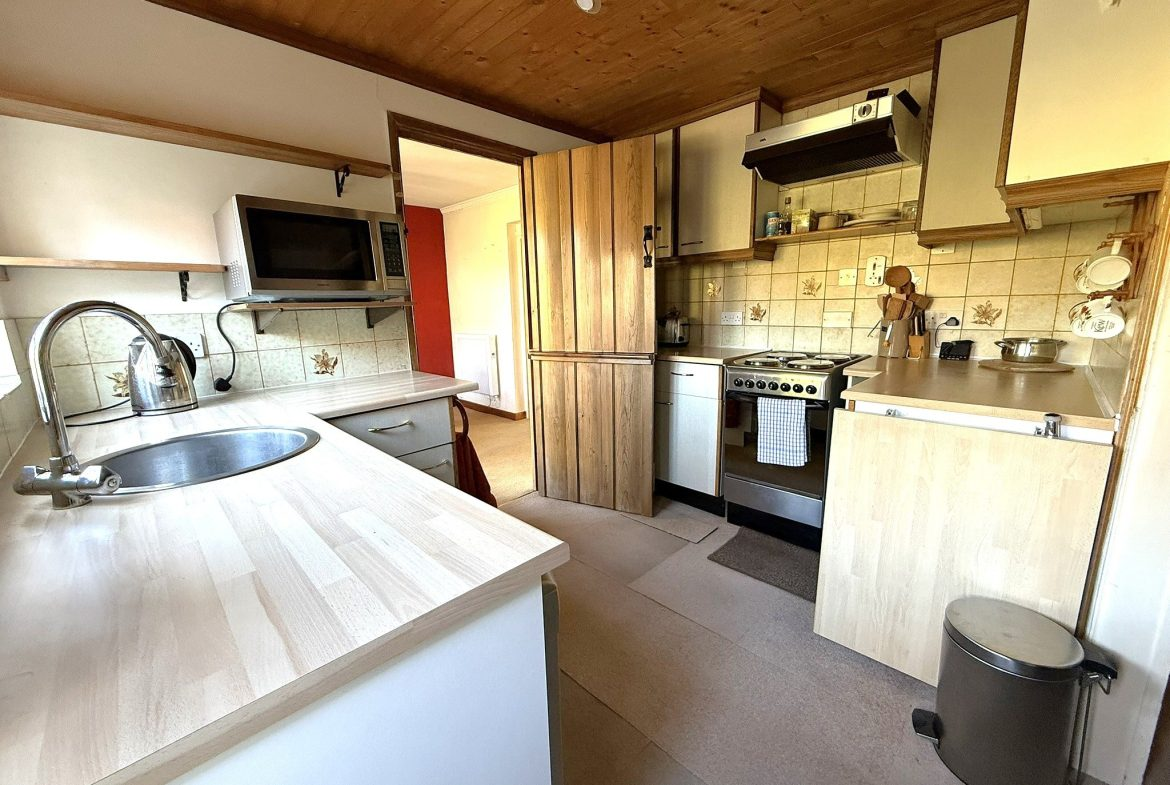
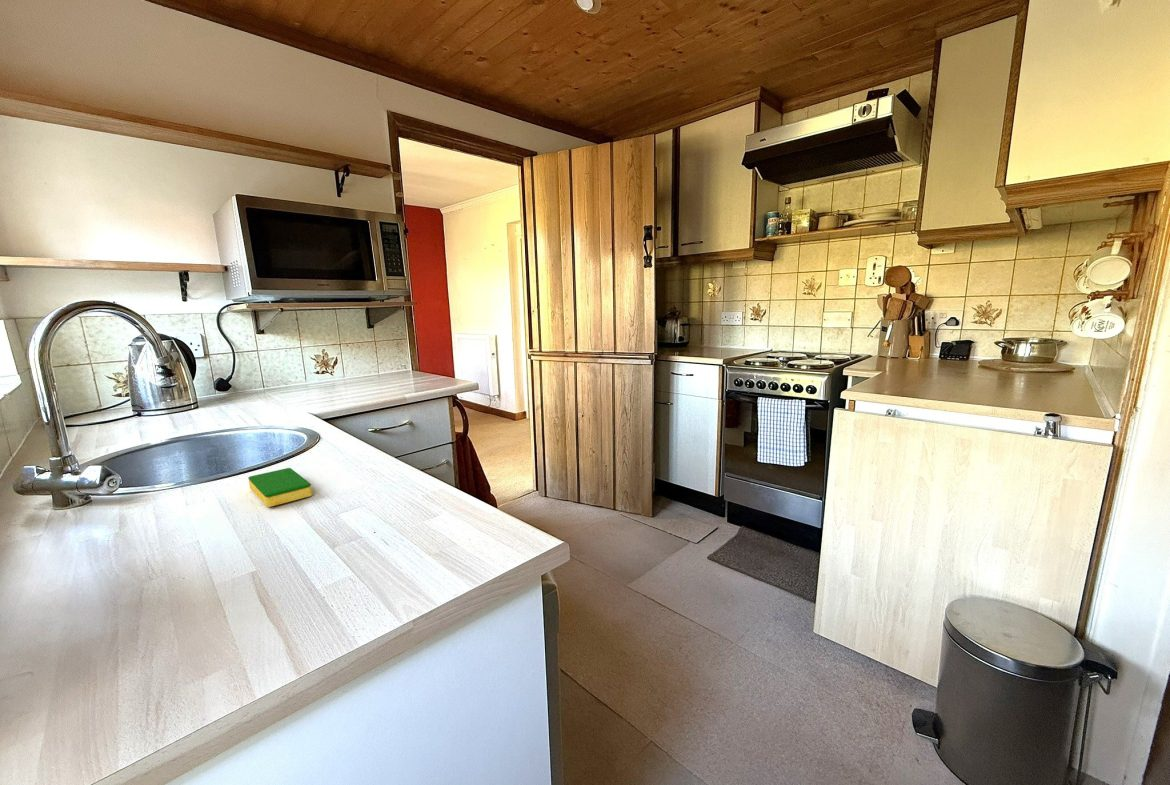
+ dish sponge (279, 486)
